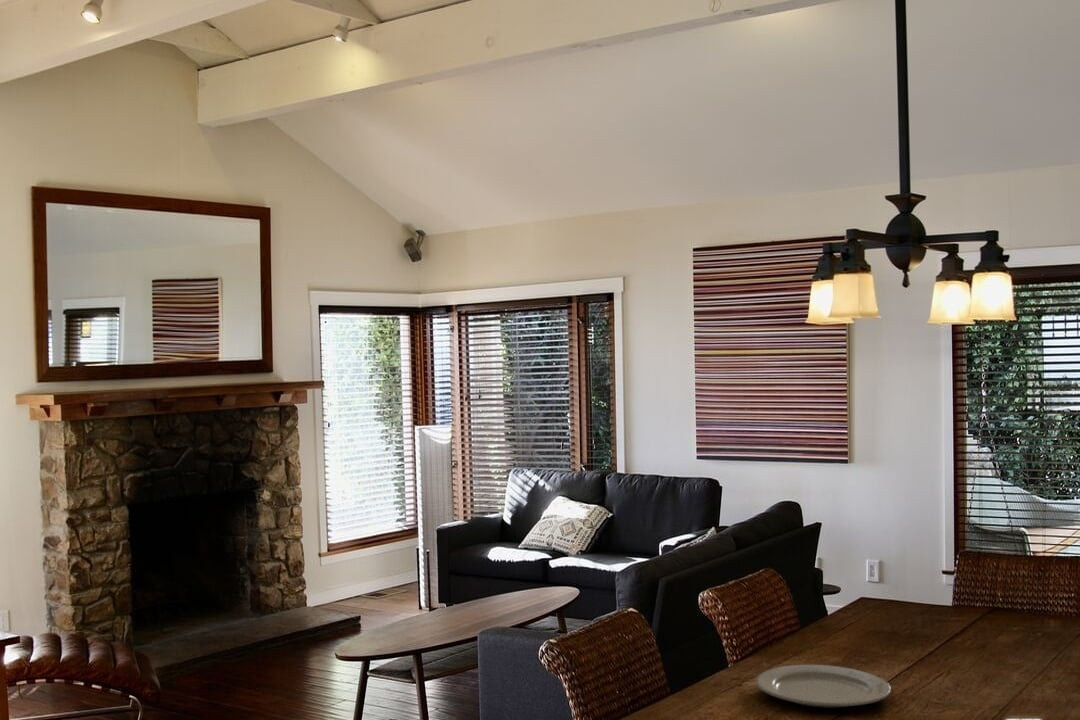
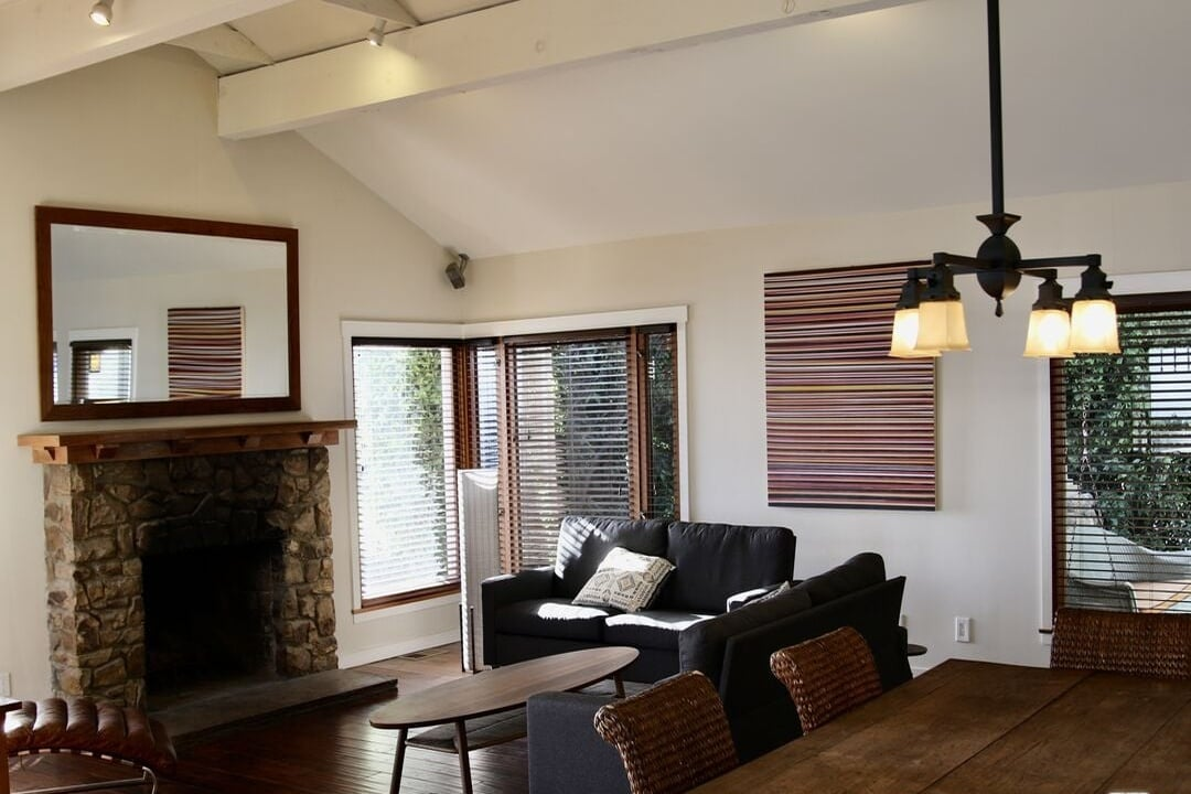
- chinaware (822, 688)
